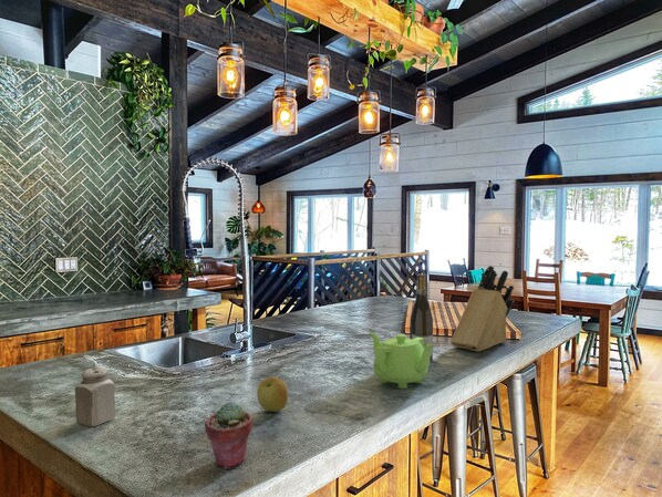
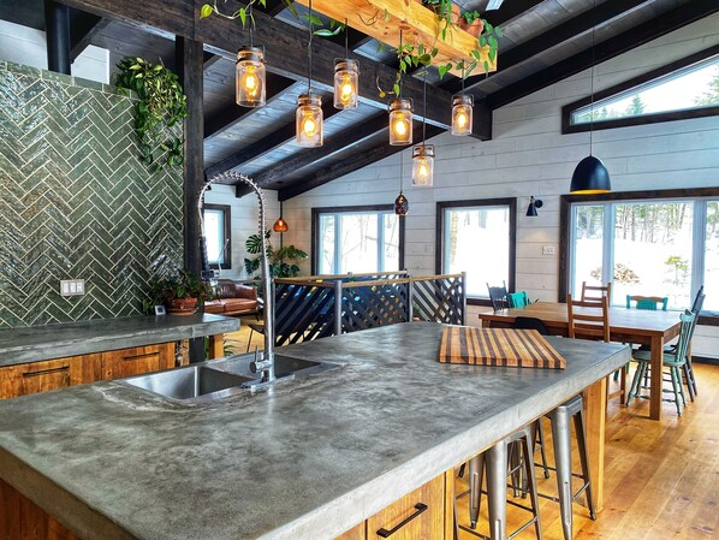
- salt shaker (94, 394)
- knife block (484, 306)
- apple (272, 394)
- potted succulent (229, 431)
- wine bottle (421, 317)
- teapot (400, 358)
